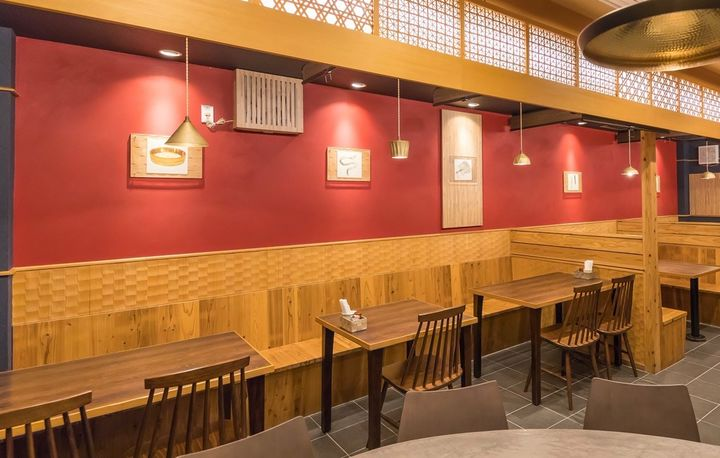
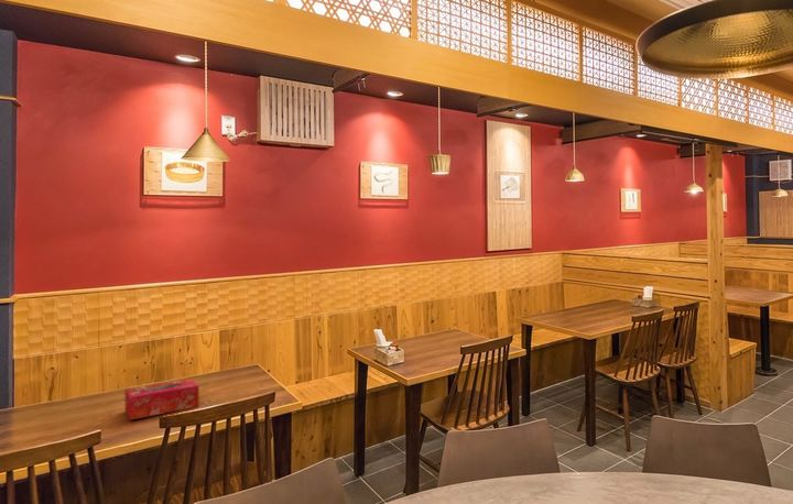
+ tissue box (162, 397)
